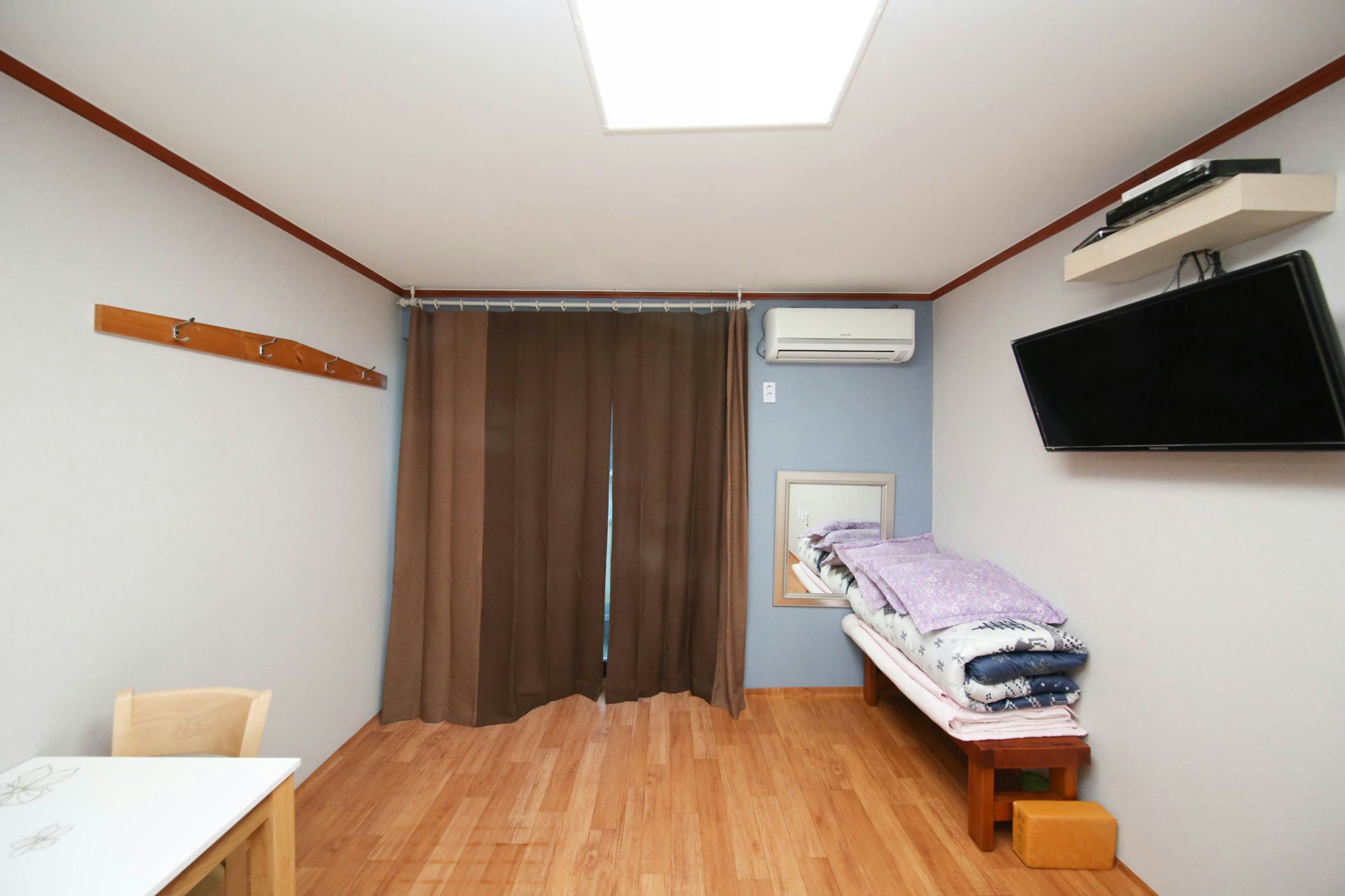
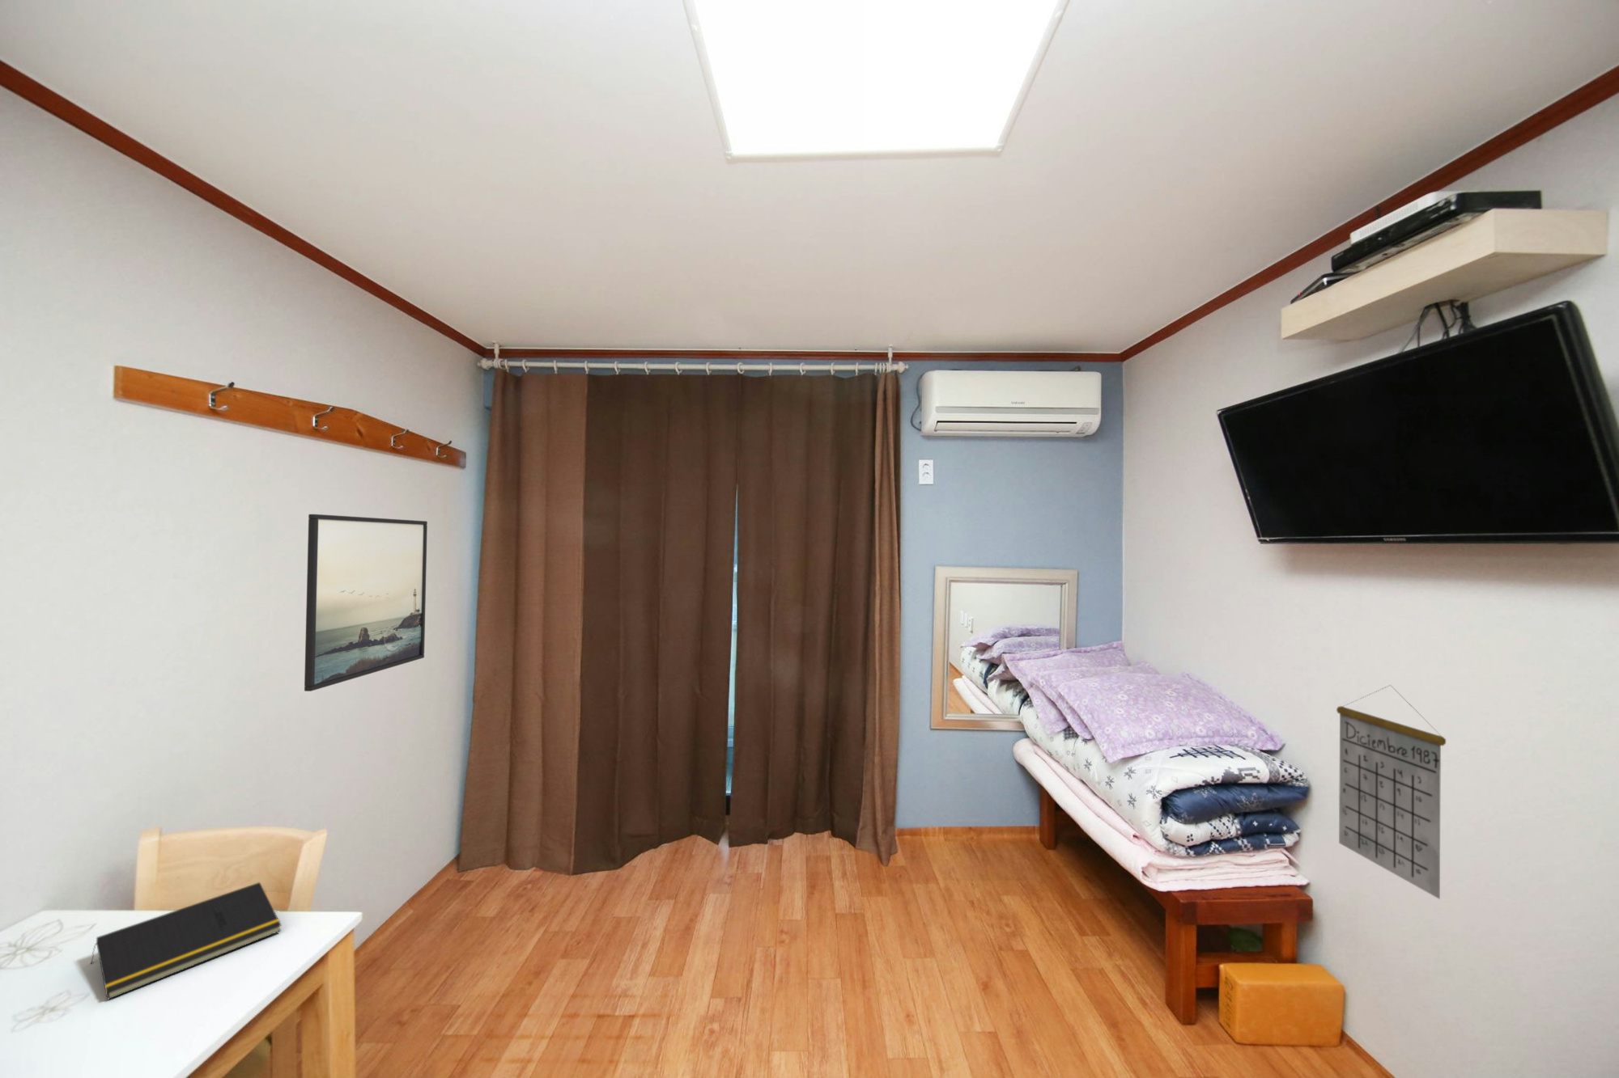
+ notepad (191, 934)
+ calendar (1385, 776)
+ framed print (373, 594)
